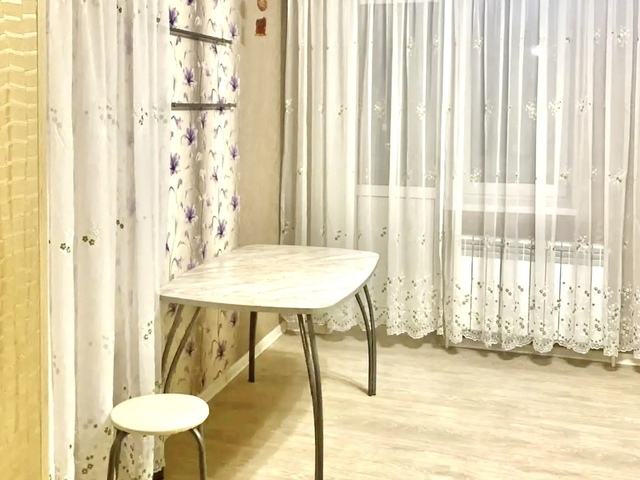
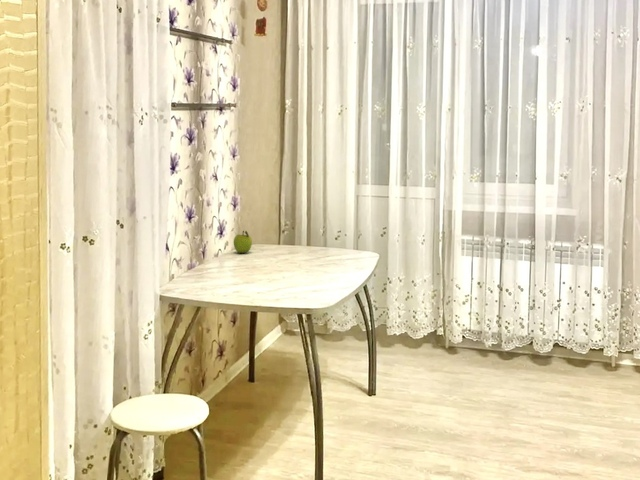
+ fruit (243, 241)
